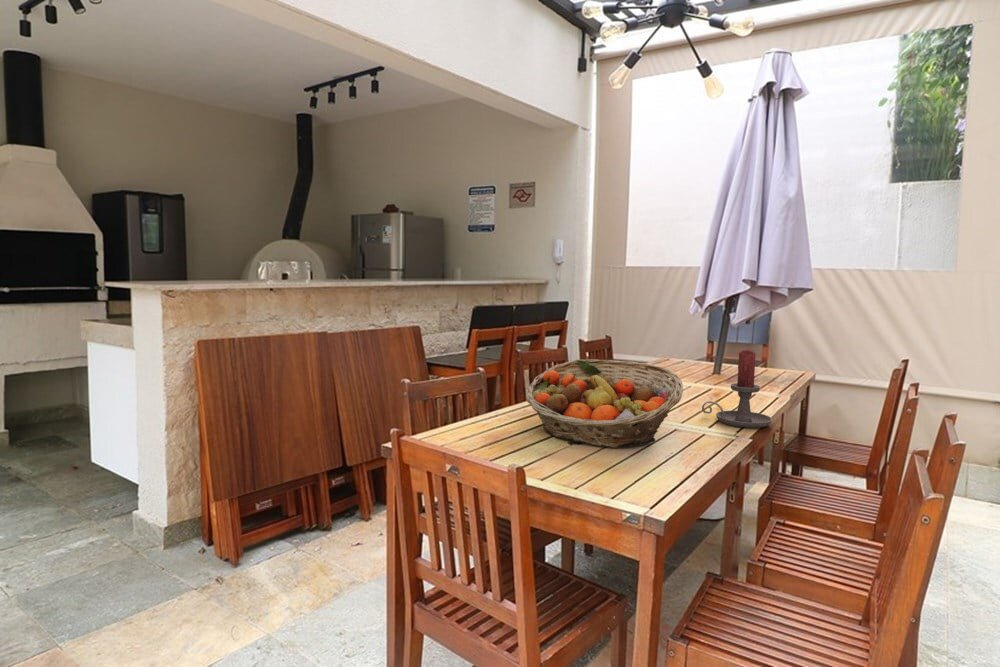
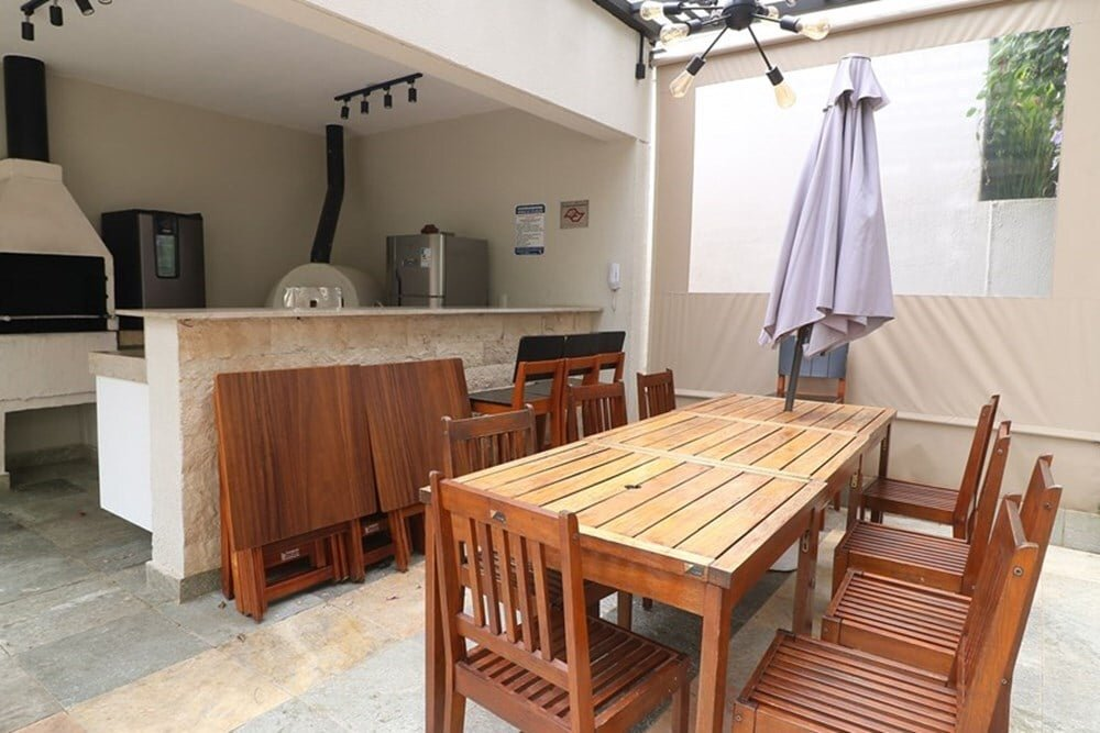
- candle holder (737, 385)
- fruit basket (601, 400)
